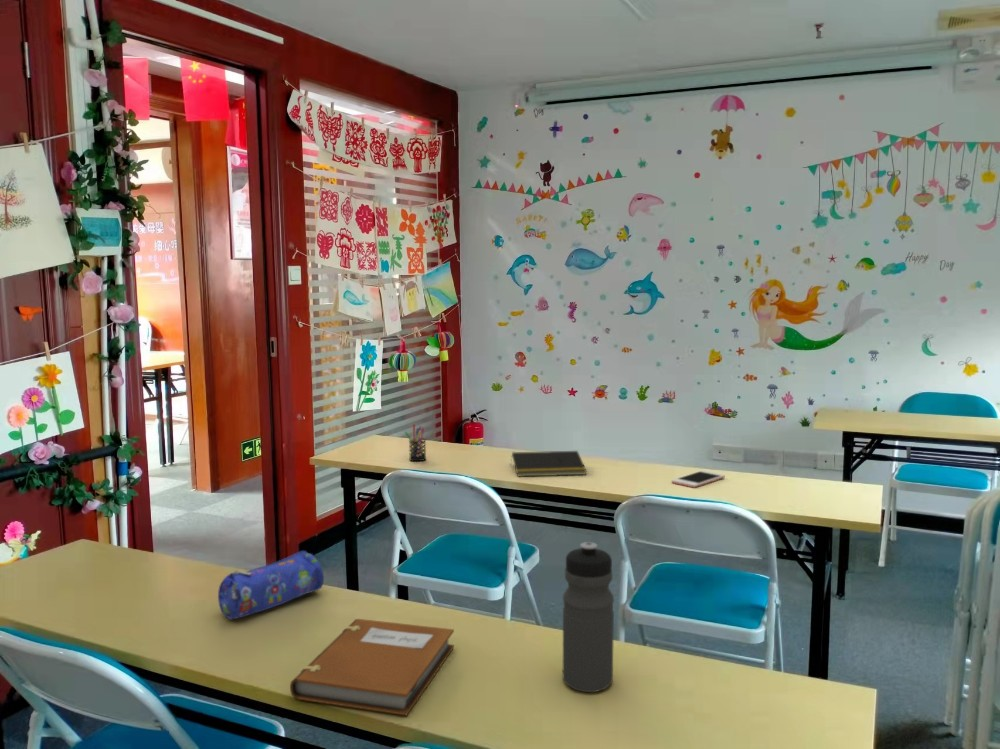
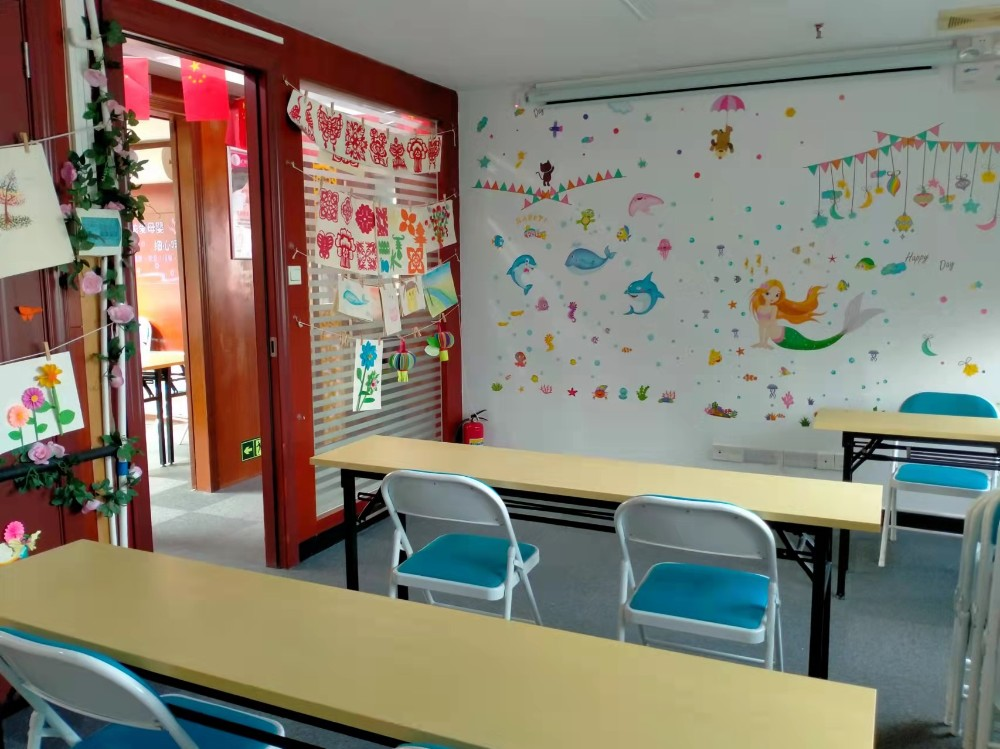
- water bottle (588, 613)
- notepad (548, 463)
- notebook (378, 660)
- cell phone (698, 478)
- pen holder (415, 442)
- pencil case (271, 582)
